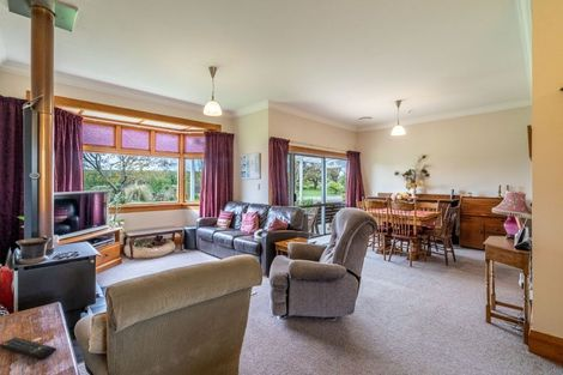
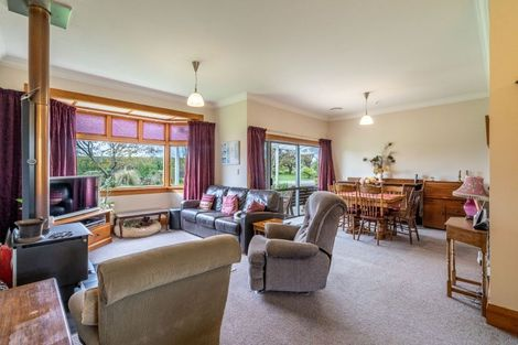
- remote control (26, 347)
